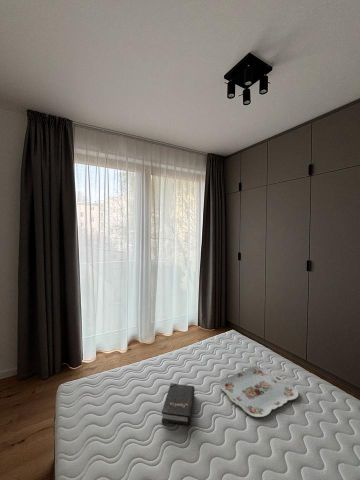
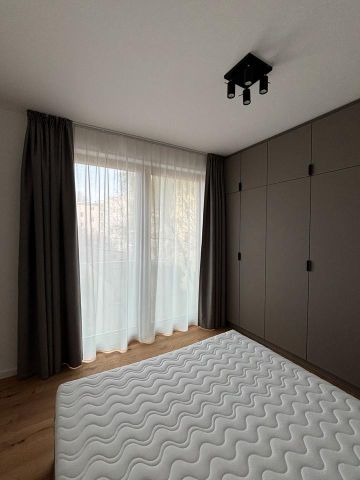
- serving tray (257, 388)
- hardback book (179, 402)
